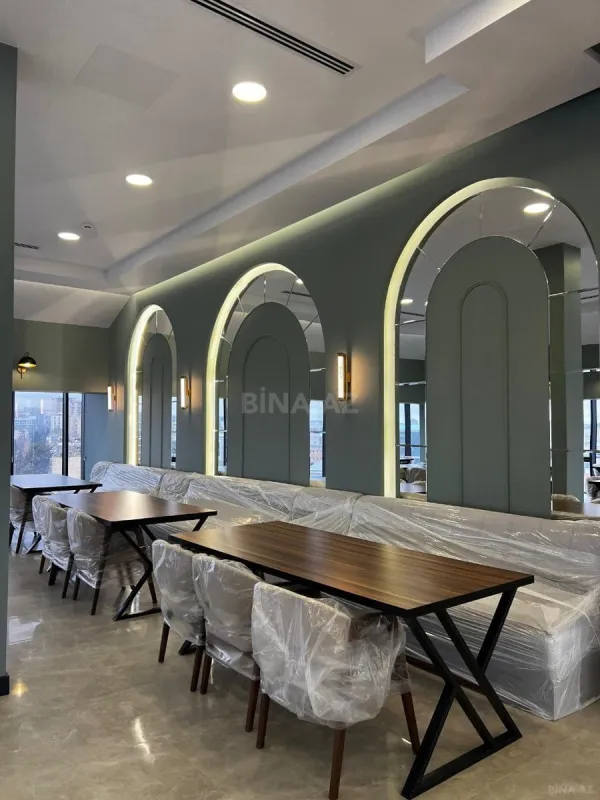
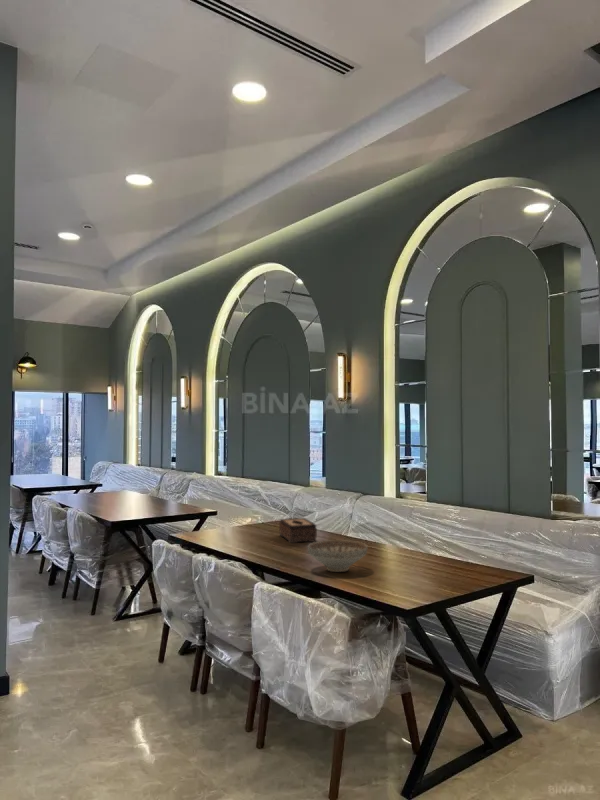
+ decorative bowl (337, 557)
+ tissue box (297, 529)
